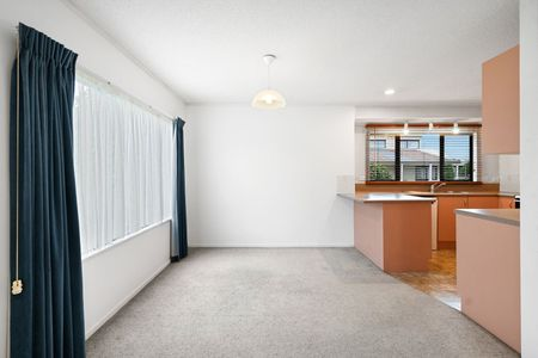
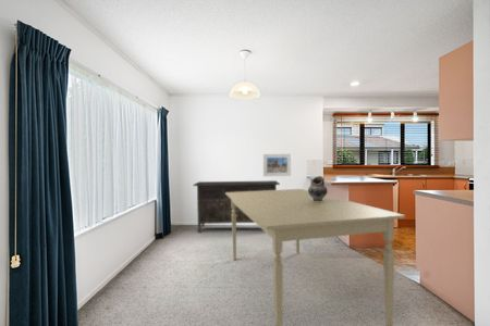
+ dining table (291, 240)
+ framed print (277, 164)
+ sideboard (236, 206)
+ ceramic jug (317, 188)
